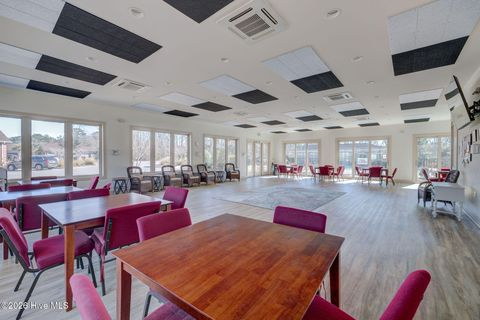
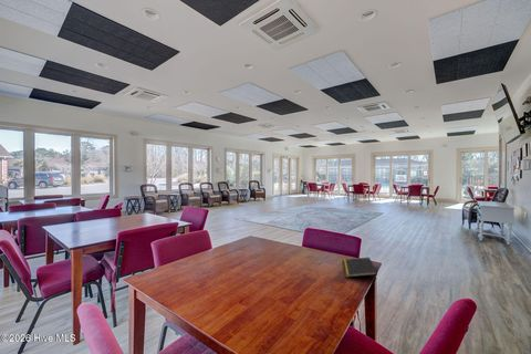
+ notepad (357, 266)
